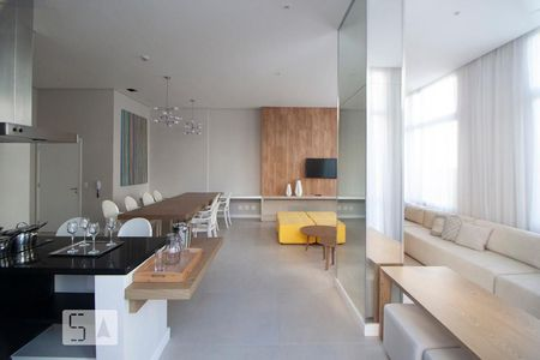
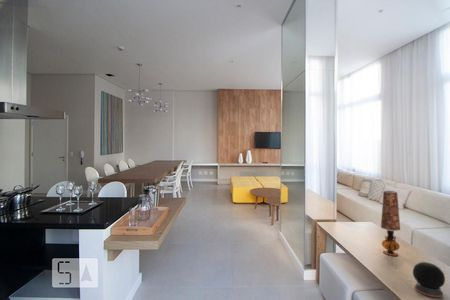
+ table lamp (390, 222)
+ speaker (428, 277)
